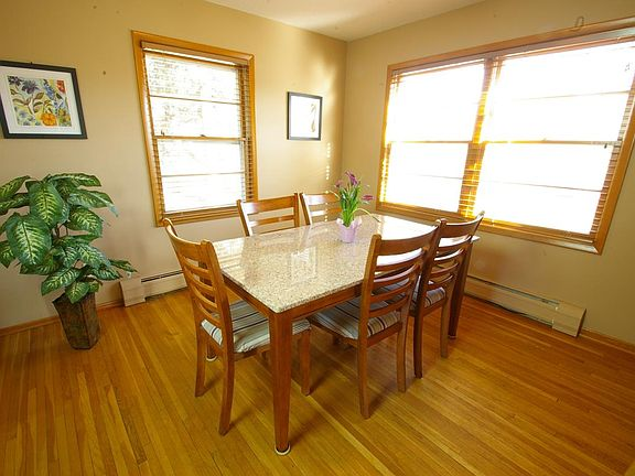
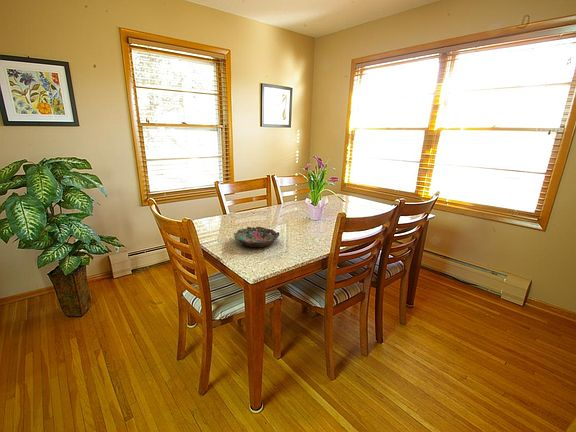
+ bowl (256, 237)
